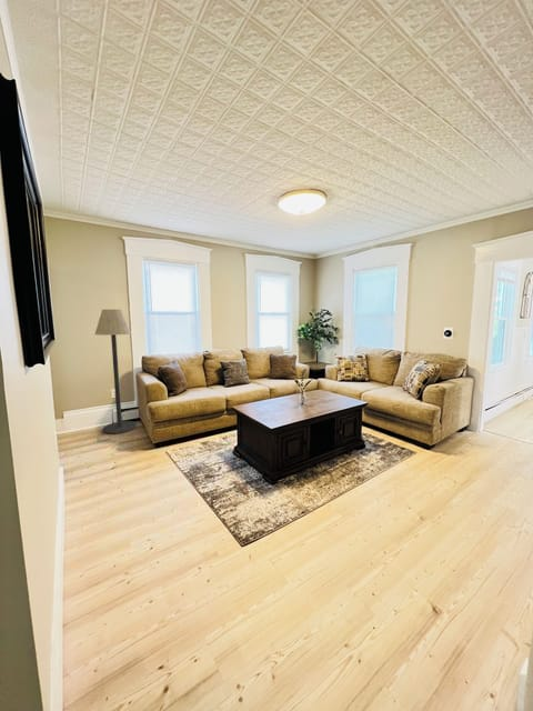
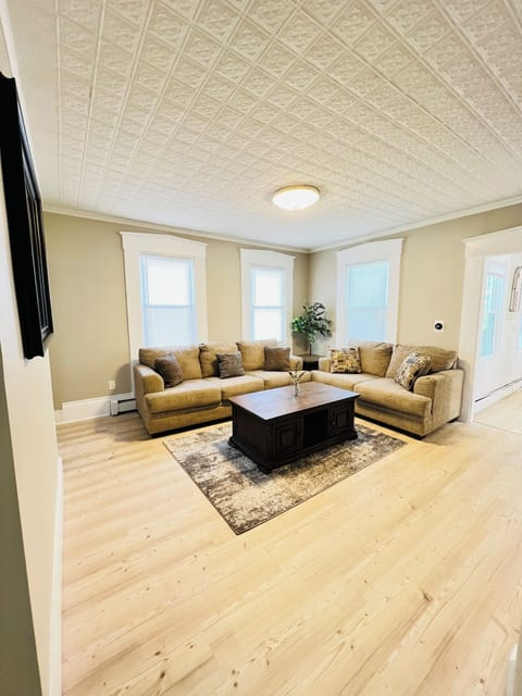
- floor lamp (115, 370)
